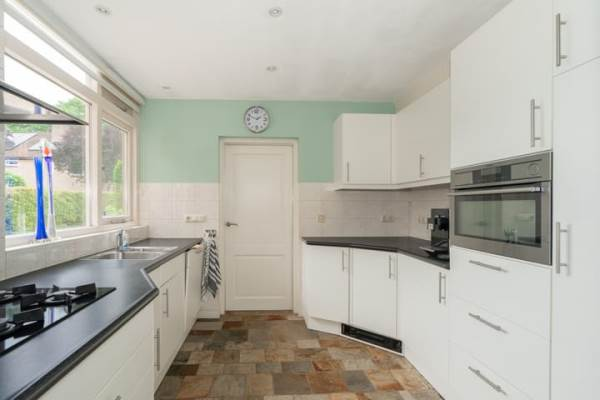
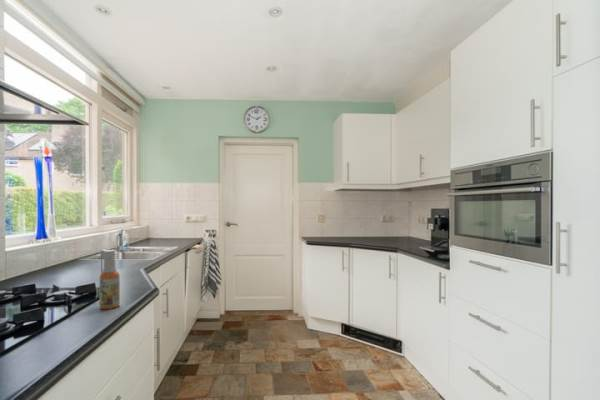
+ spray bottle (108, 278)
